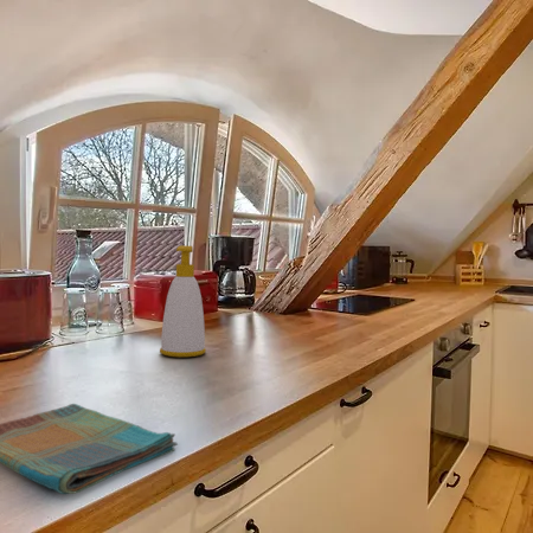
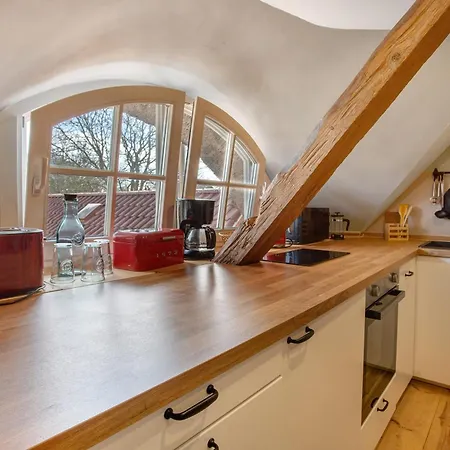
- dish towel (69, 439)
- soap bottle (184, 298)
